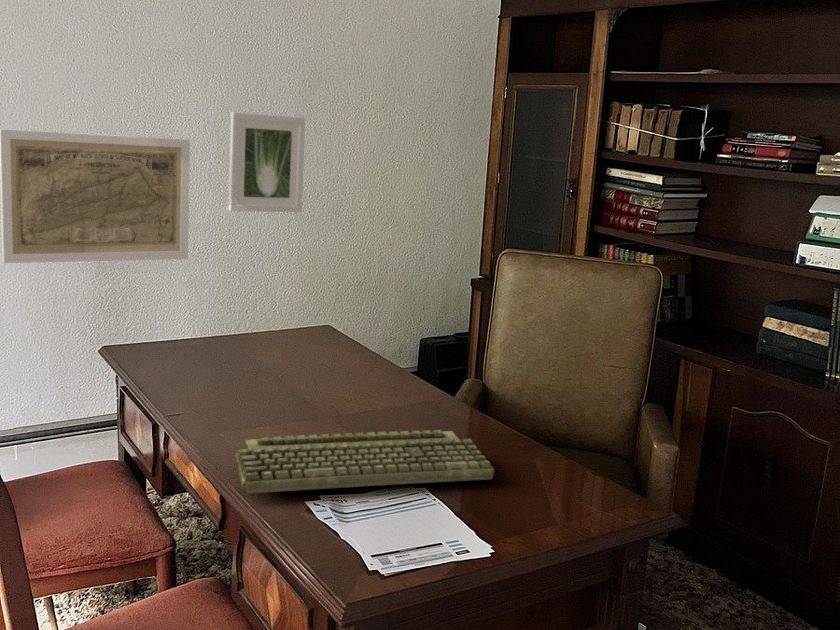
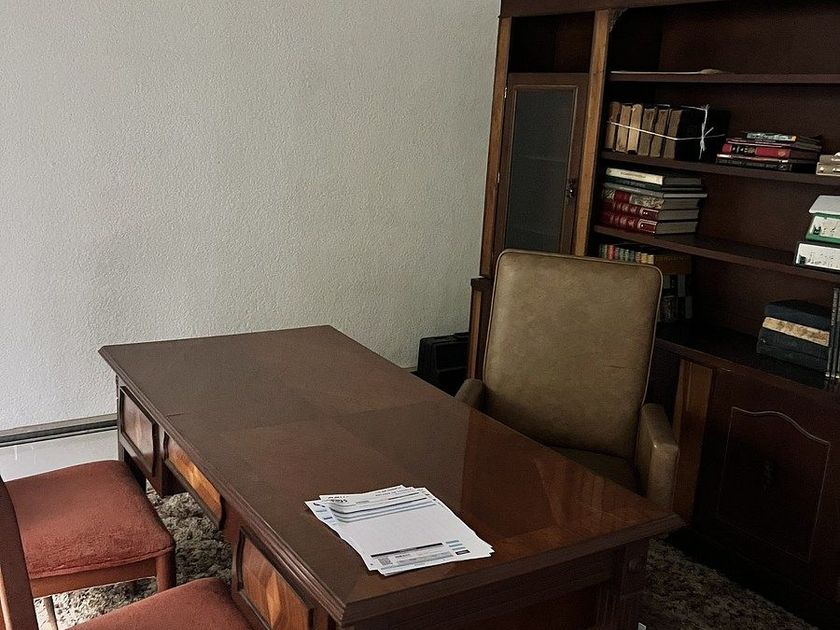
- map (100, 198)
- computer keyboard (363, 459)
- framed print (267, 163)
